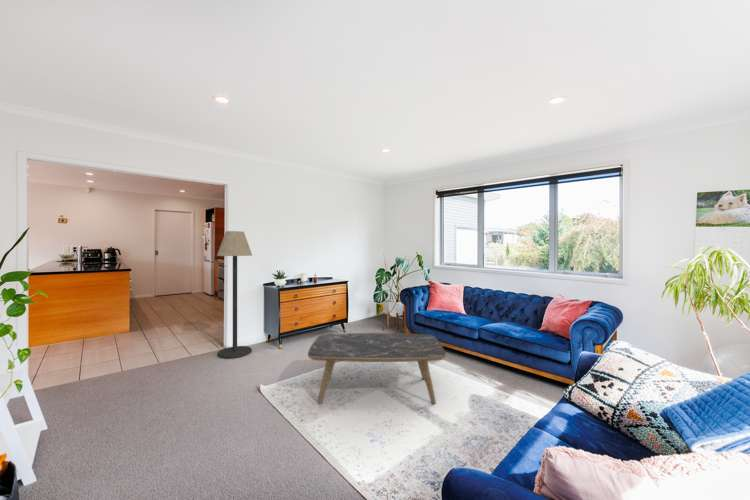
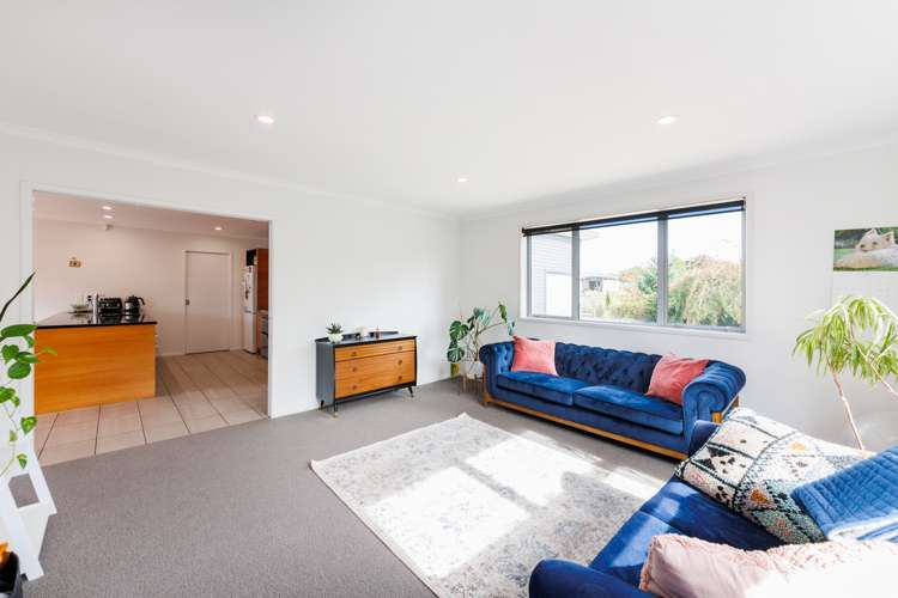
- coffee table (376, 361)
- floor lamp (234, 292)
